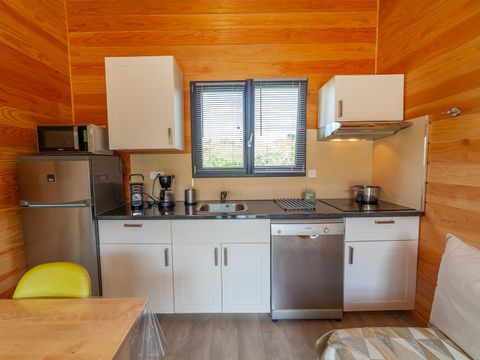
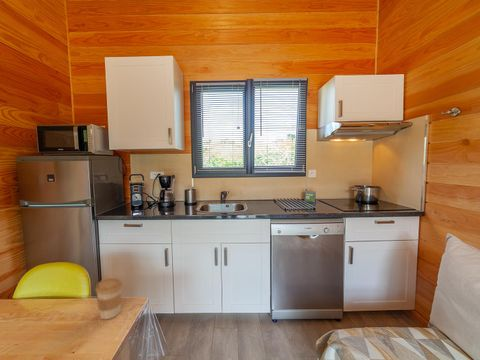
+ coffee cup (109, 297)
